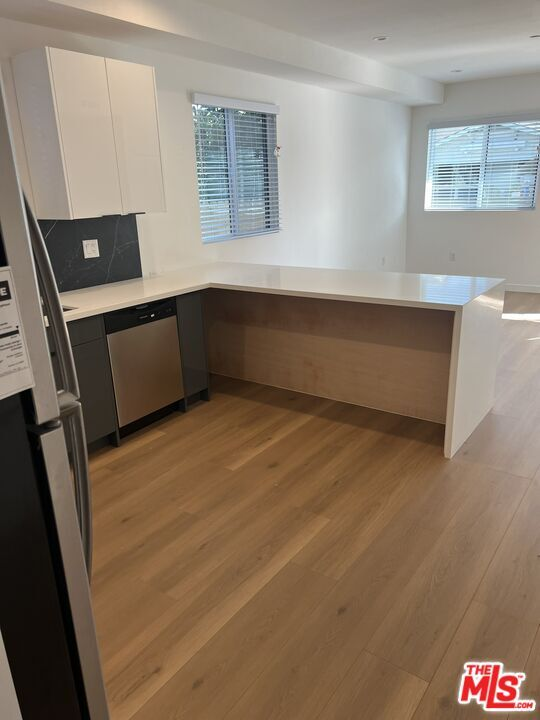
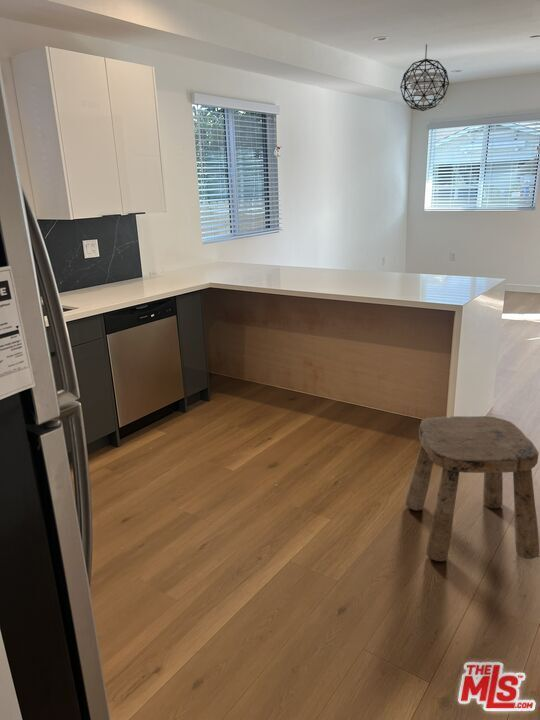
+ pendant light (424, 78)
+ stool (470, 472)
